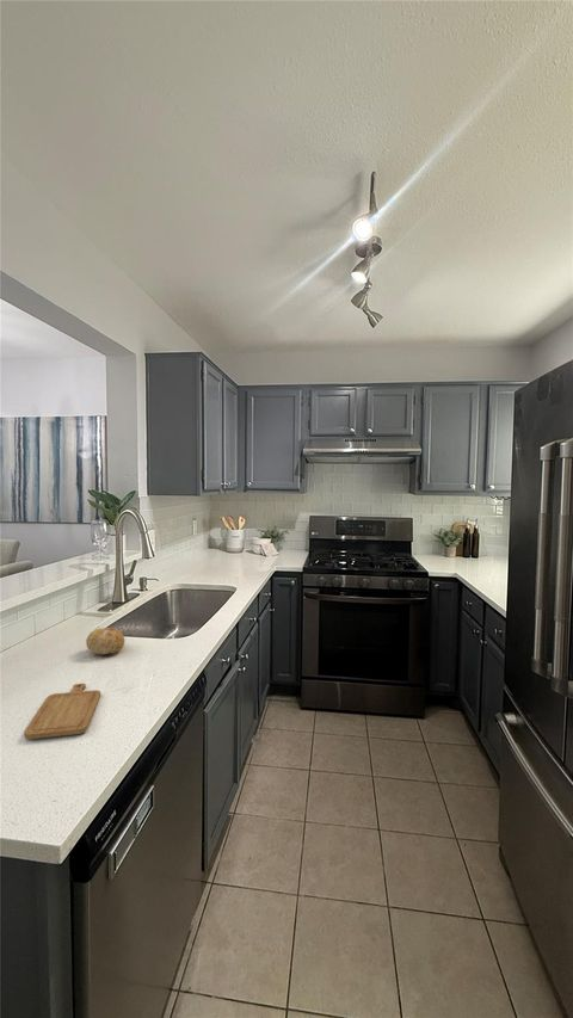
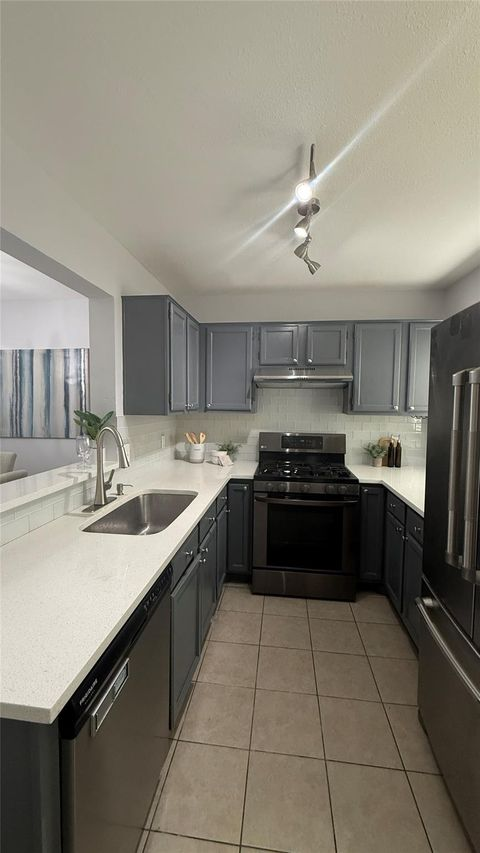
- chopping board (68, 707)
- fruit (105, 640)
